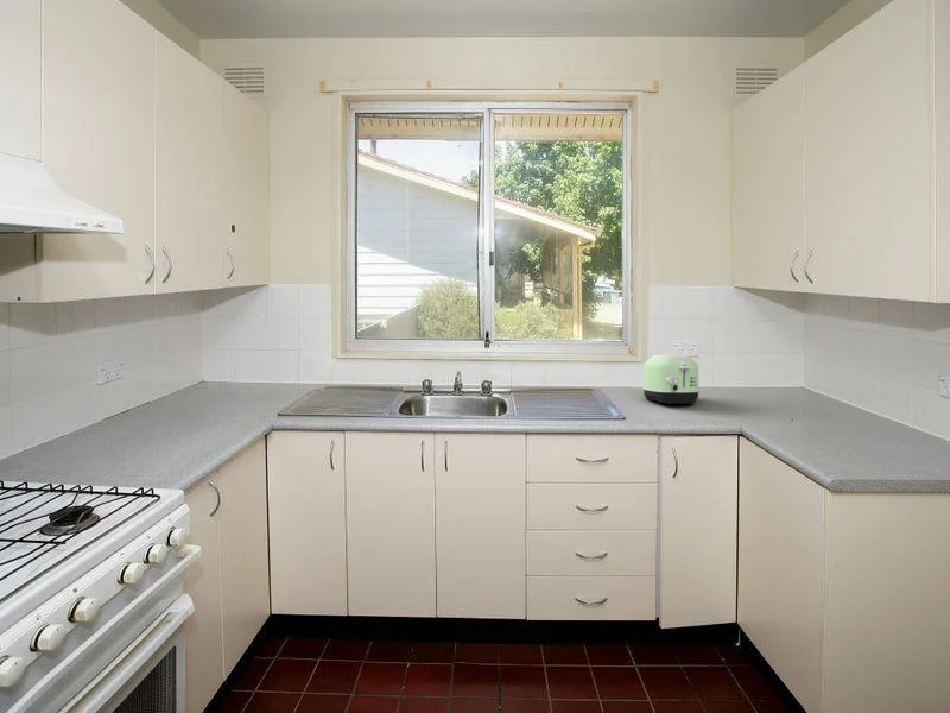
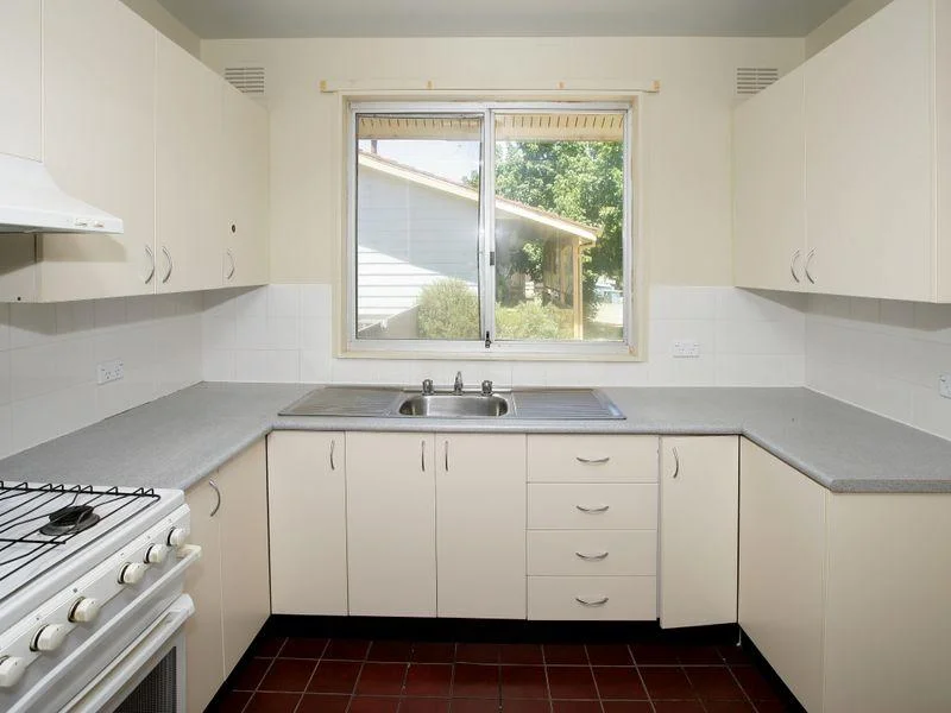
- toaster (671, 378)
